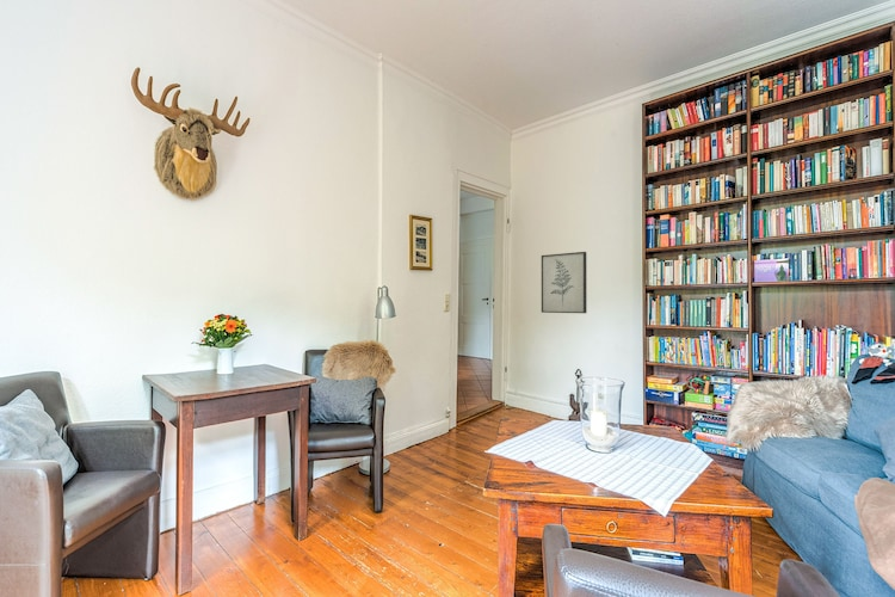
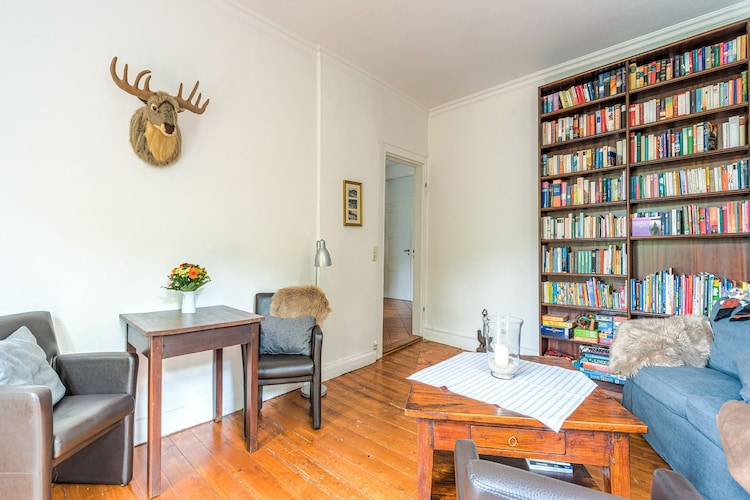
- wall art (562, 283)
